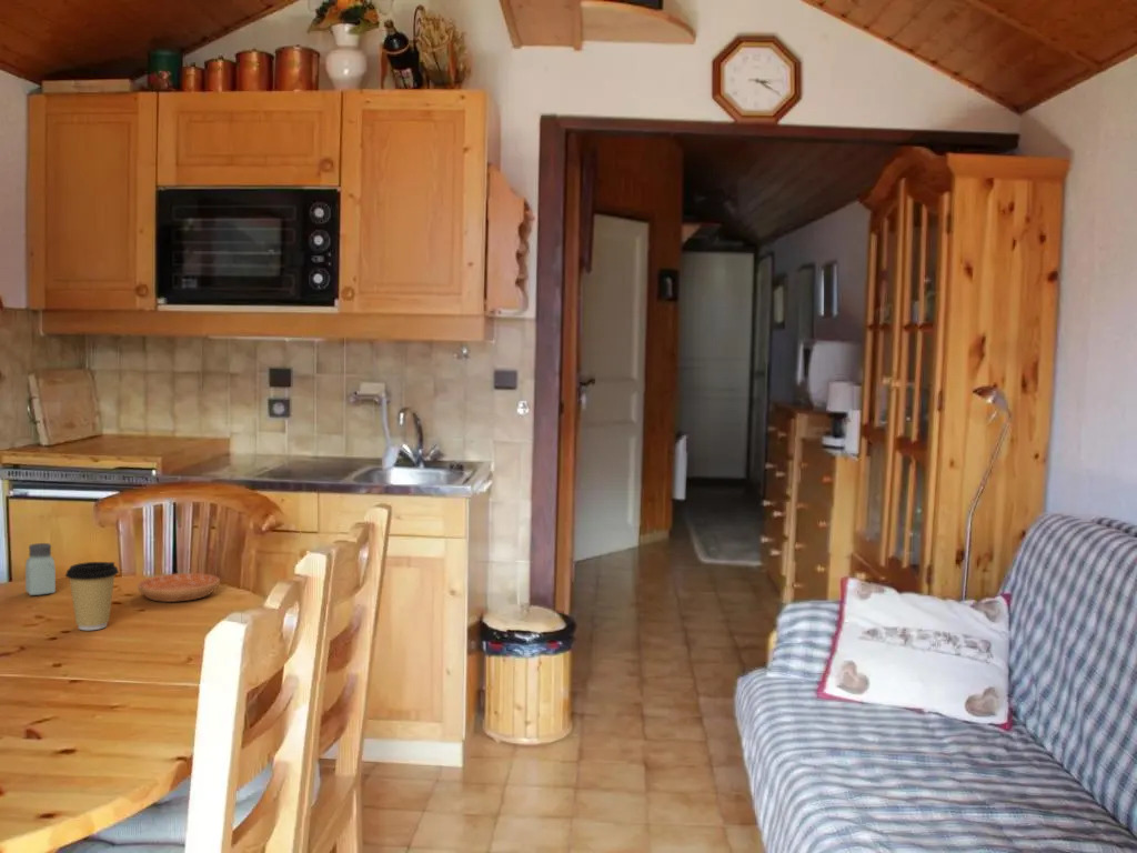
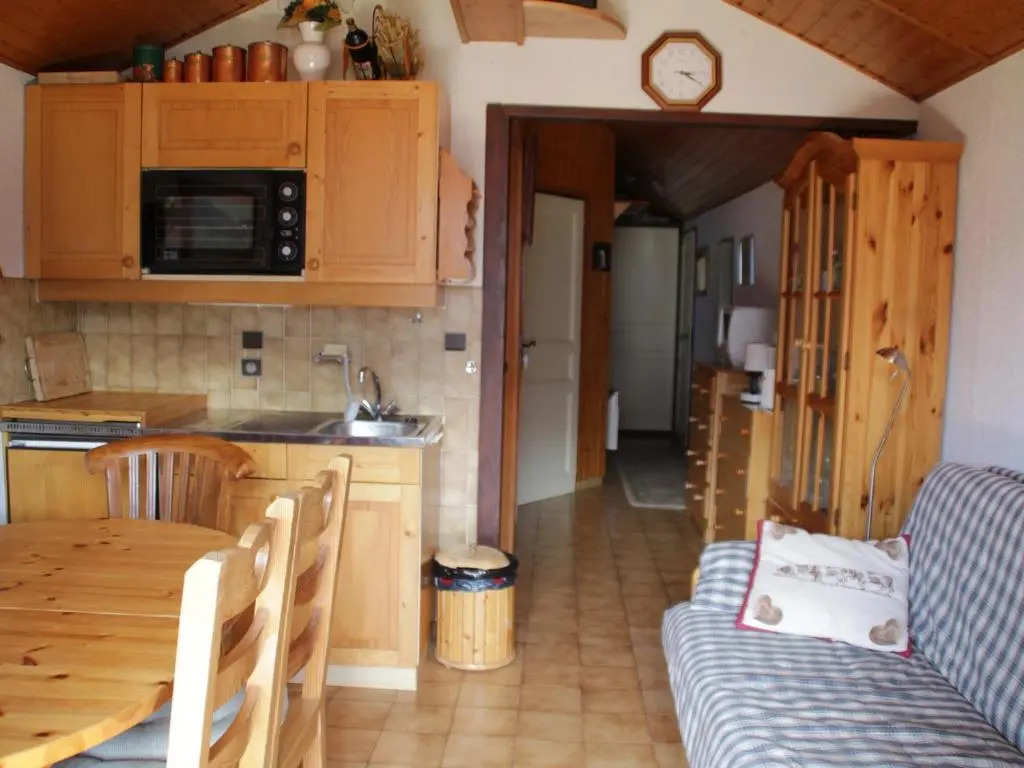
- saucer (179, 588)
- coffee cup (92, 594)
- saltshaker (40, 568)
